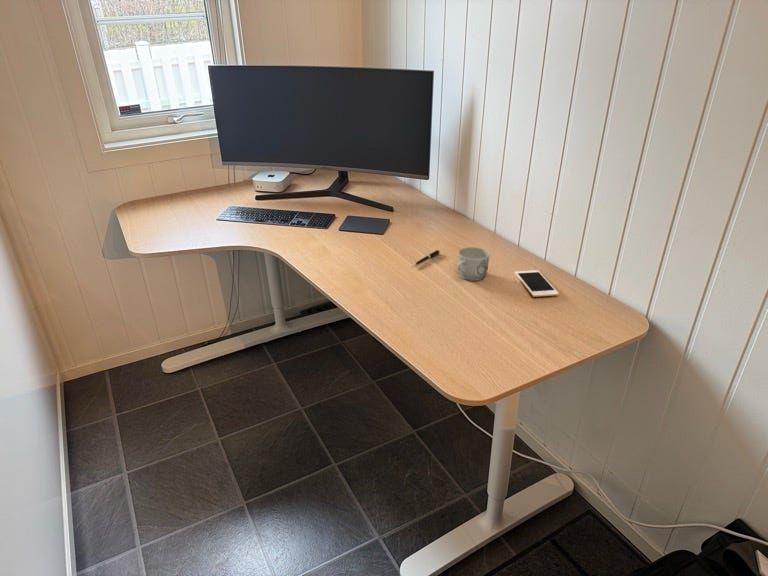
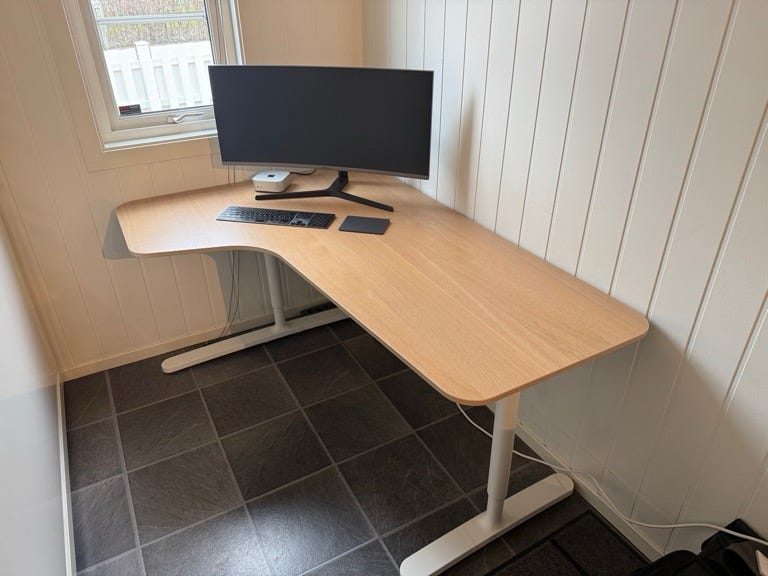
- mug (470, 265)
- pen (425, 258)
- cell phone (535, 282)
